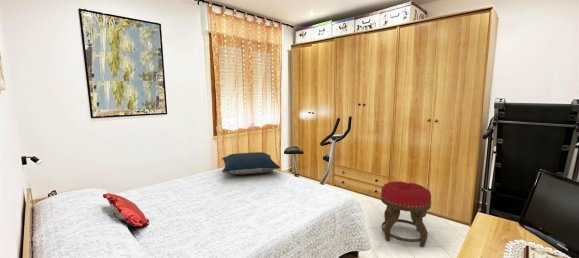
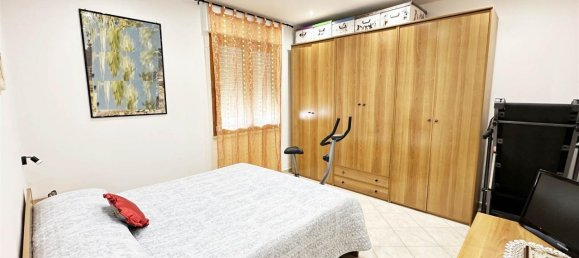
- pillow (249, 162)
- stool (404, 210)
